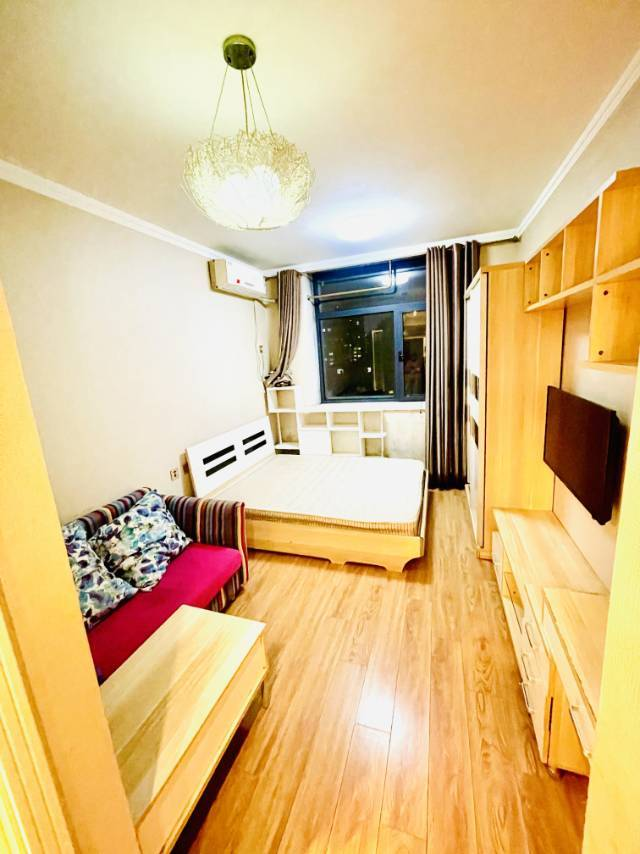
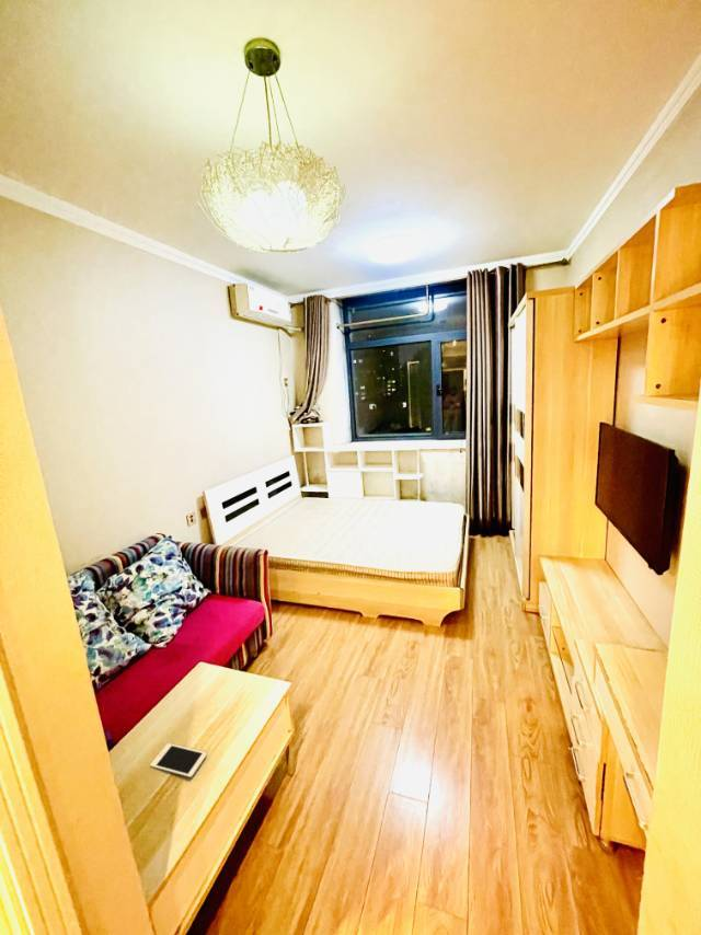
+ cell phone (179, 759)
